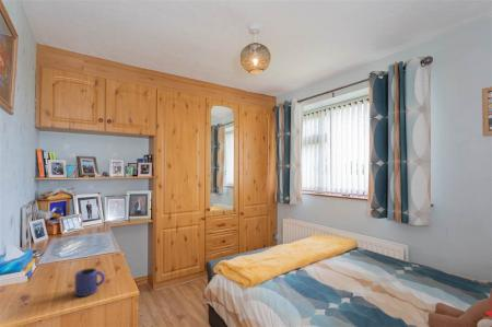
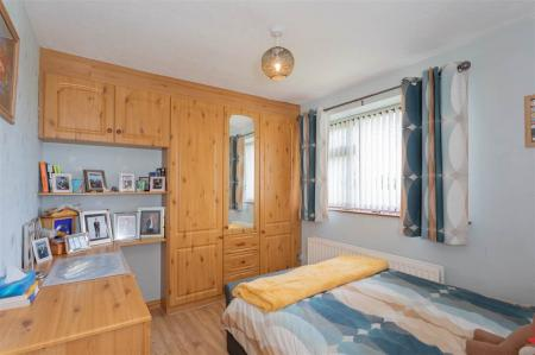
- mug (90, 281)
